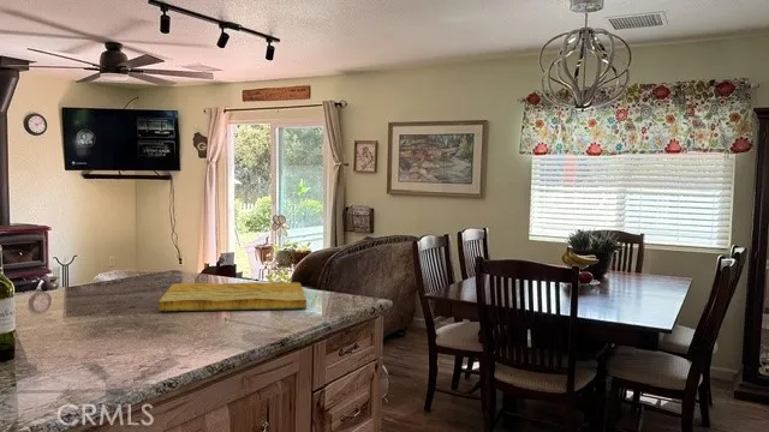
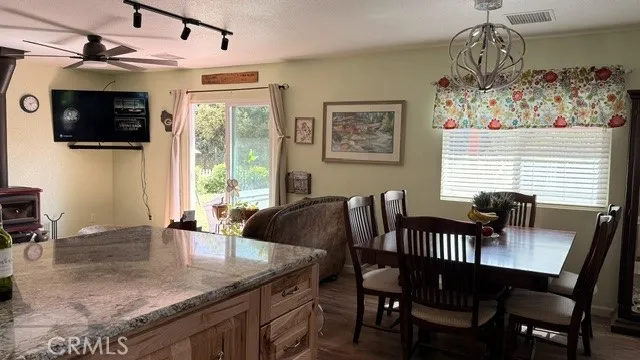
- cutting board (236, 293)
